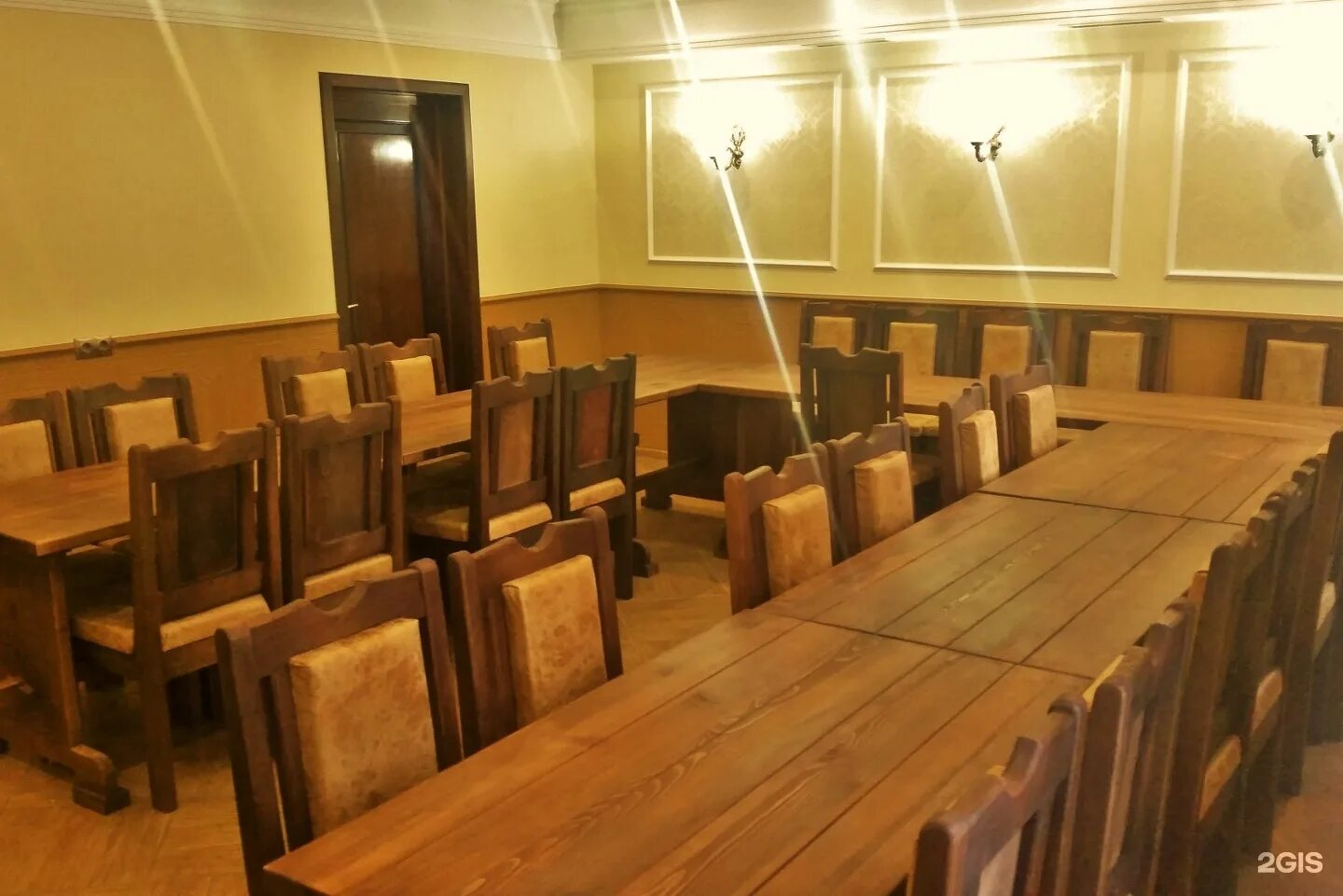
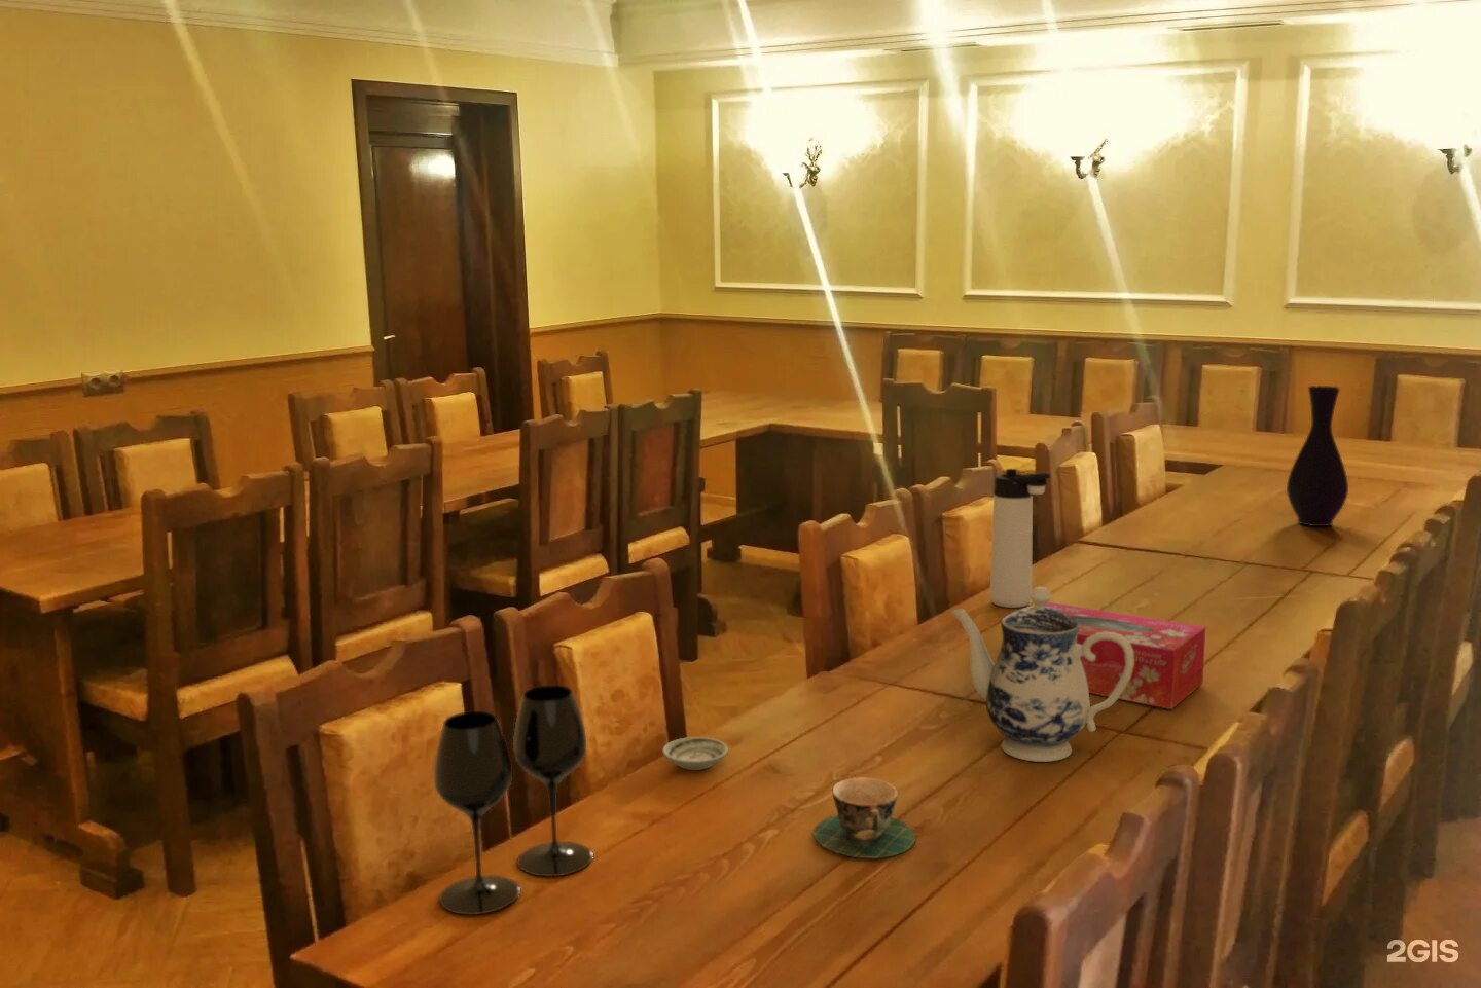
+ teacup (863, 813)
+ saucer (695, 755)
+ teapot (1038, 668)
+ thermos bottle (1020, 538)
+ vase (1319, 455)
+ wine glass (507, 790)
+ tissue box (1104, 652)
